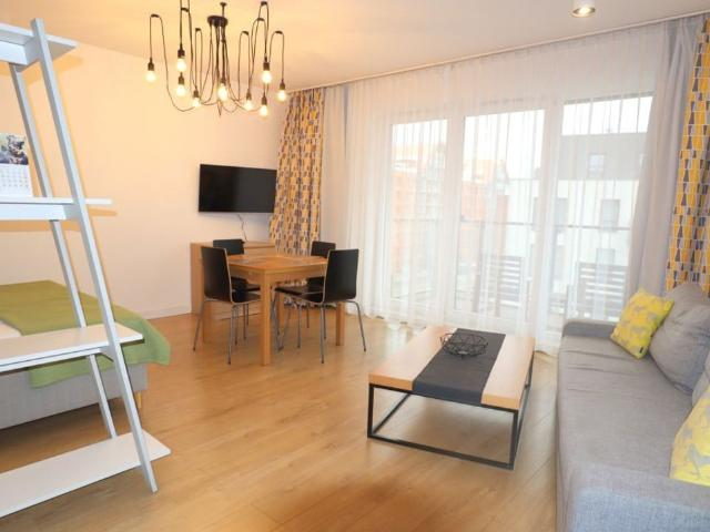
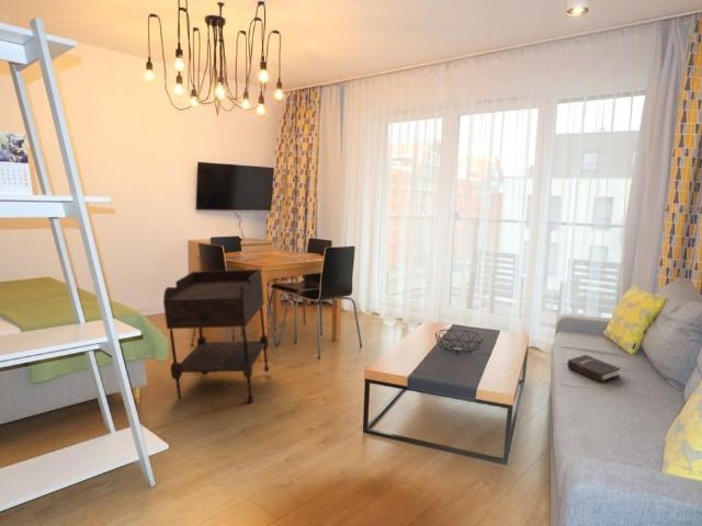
+ side table (219, 327)
+ hardback book (592, 367)
